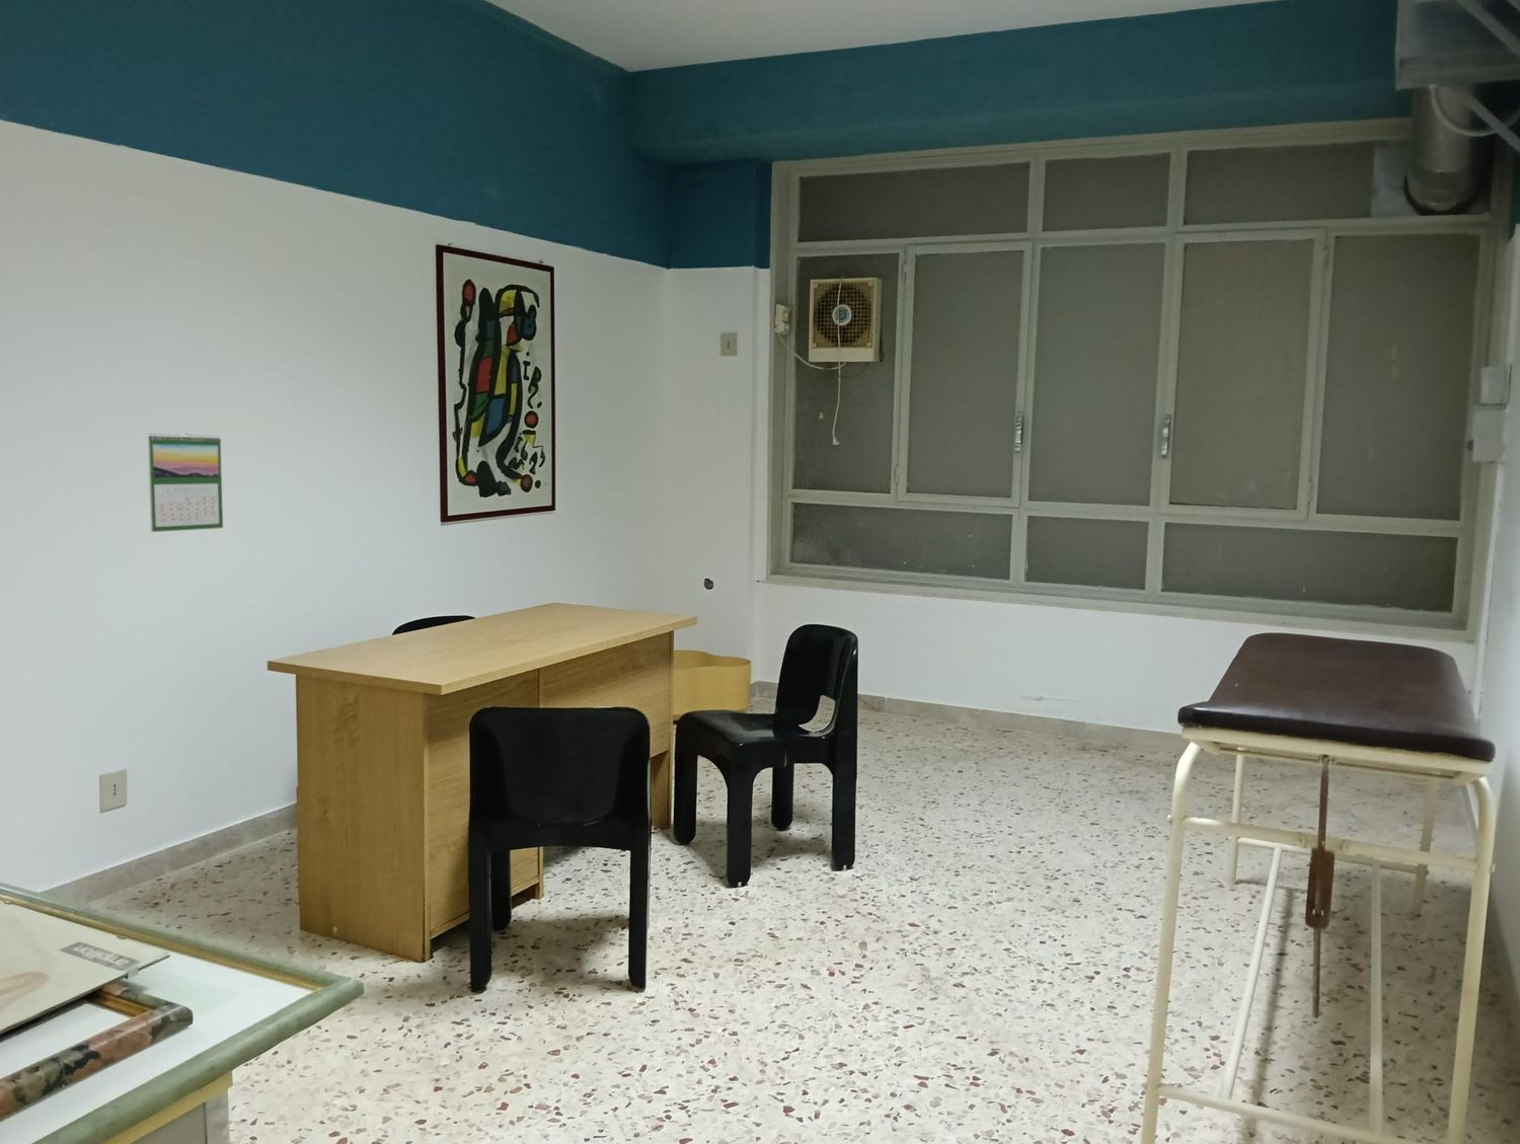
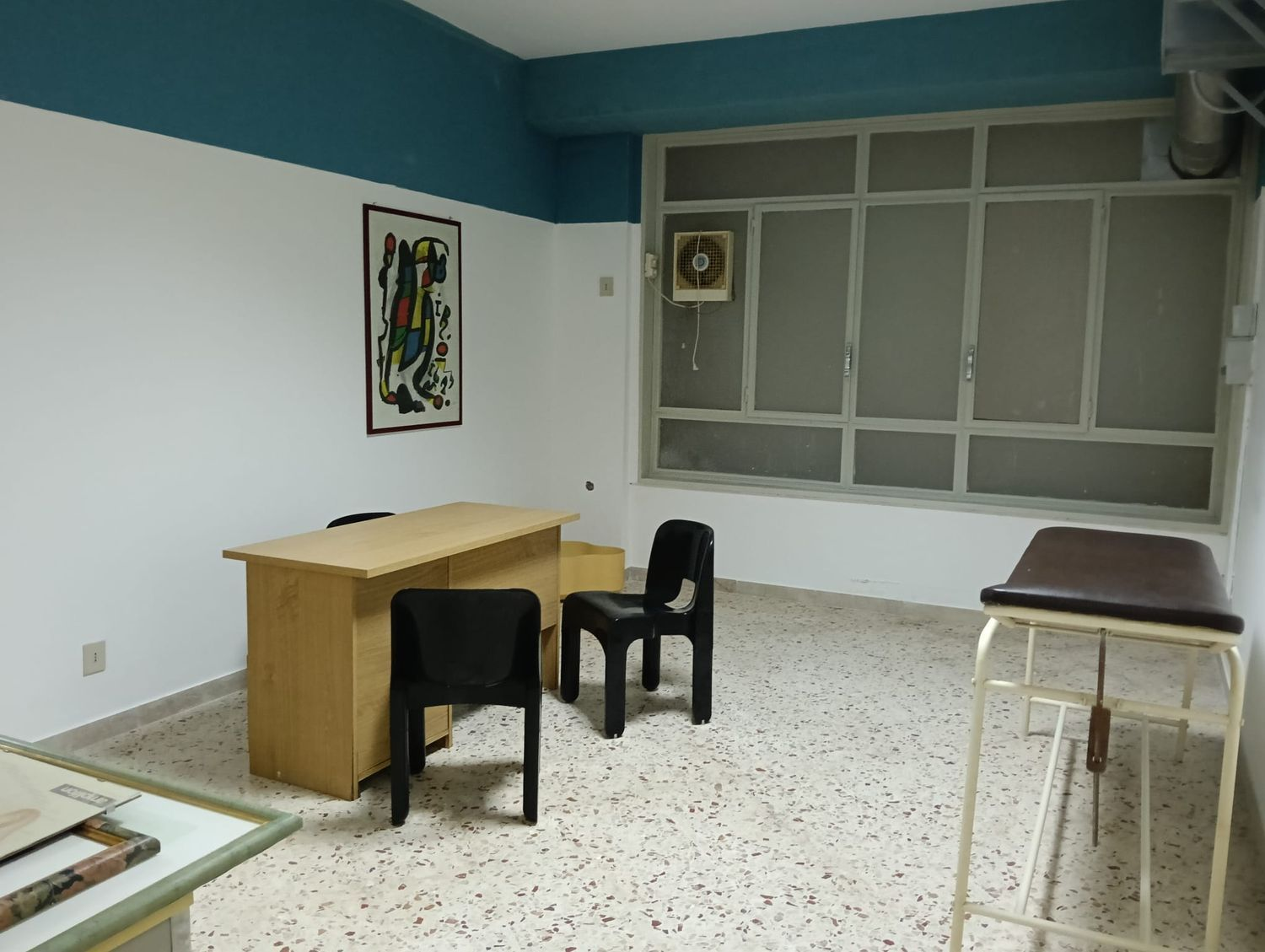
- calendar (186, 482)
